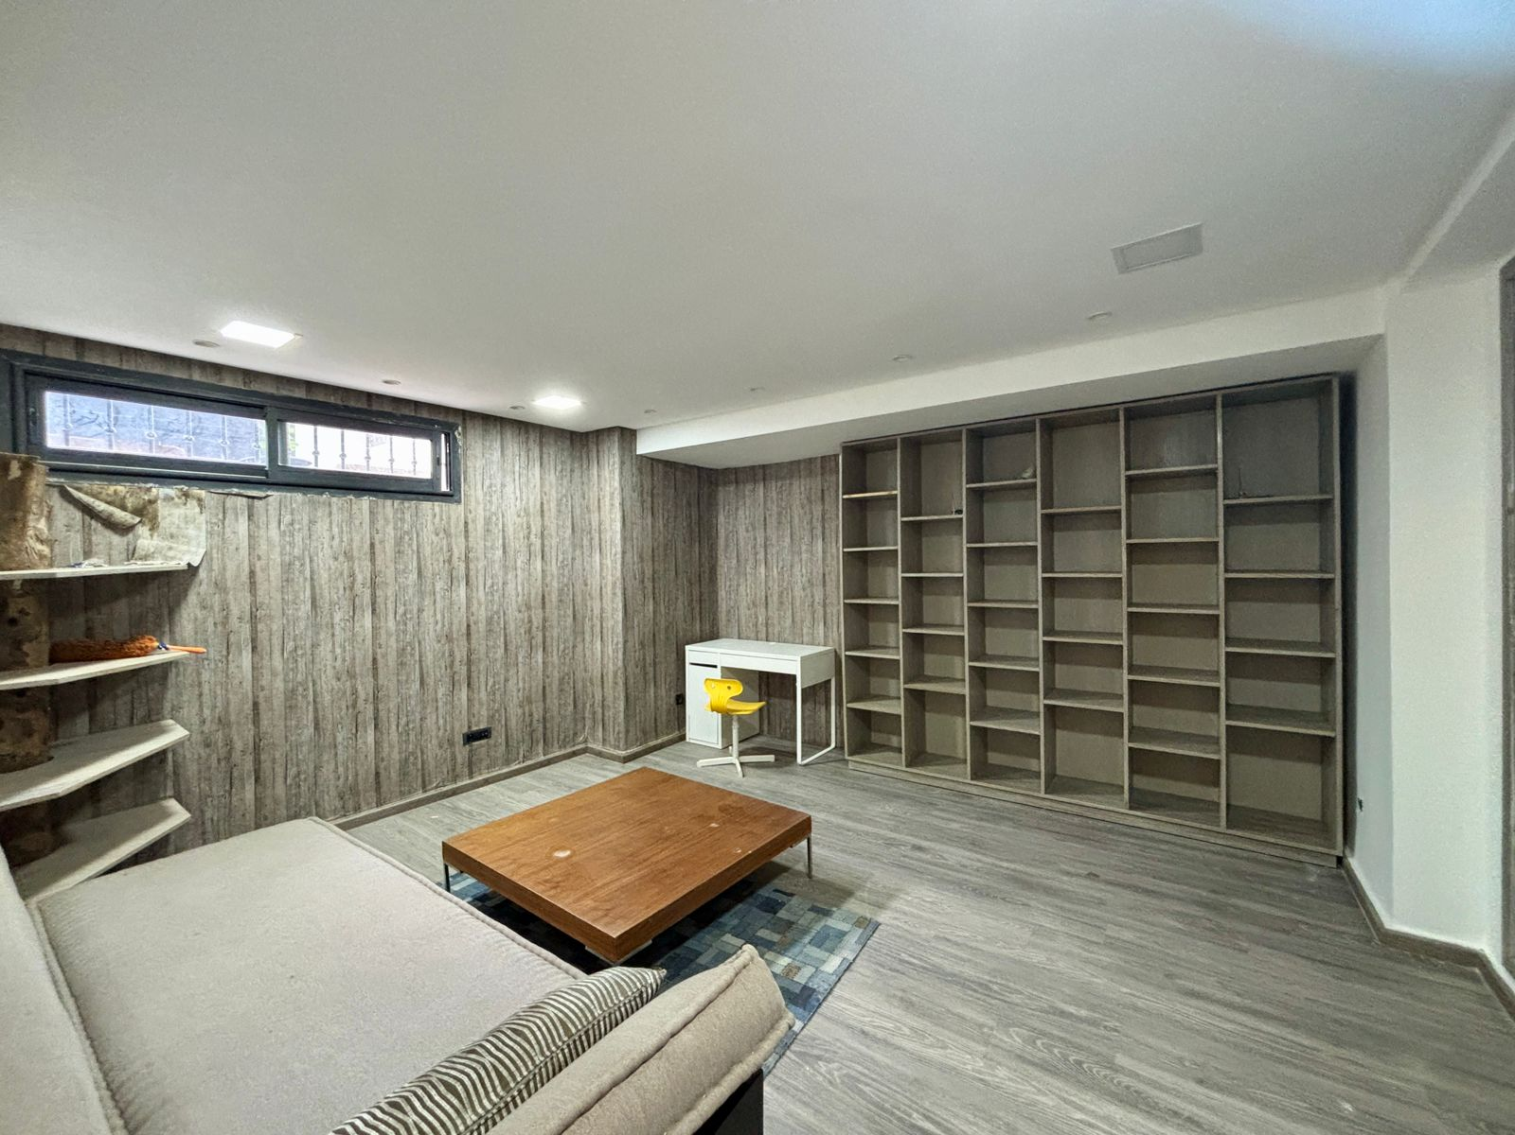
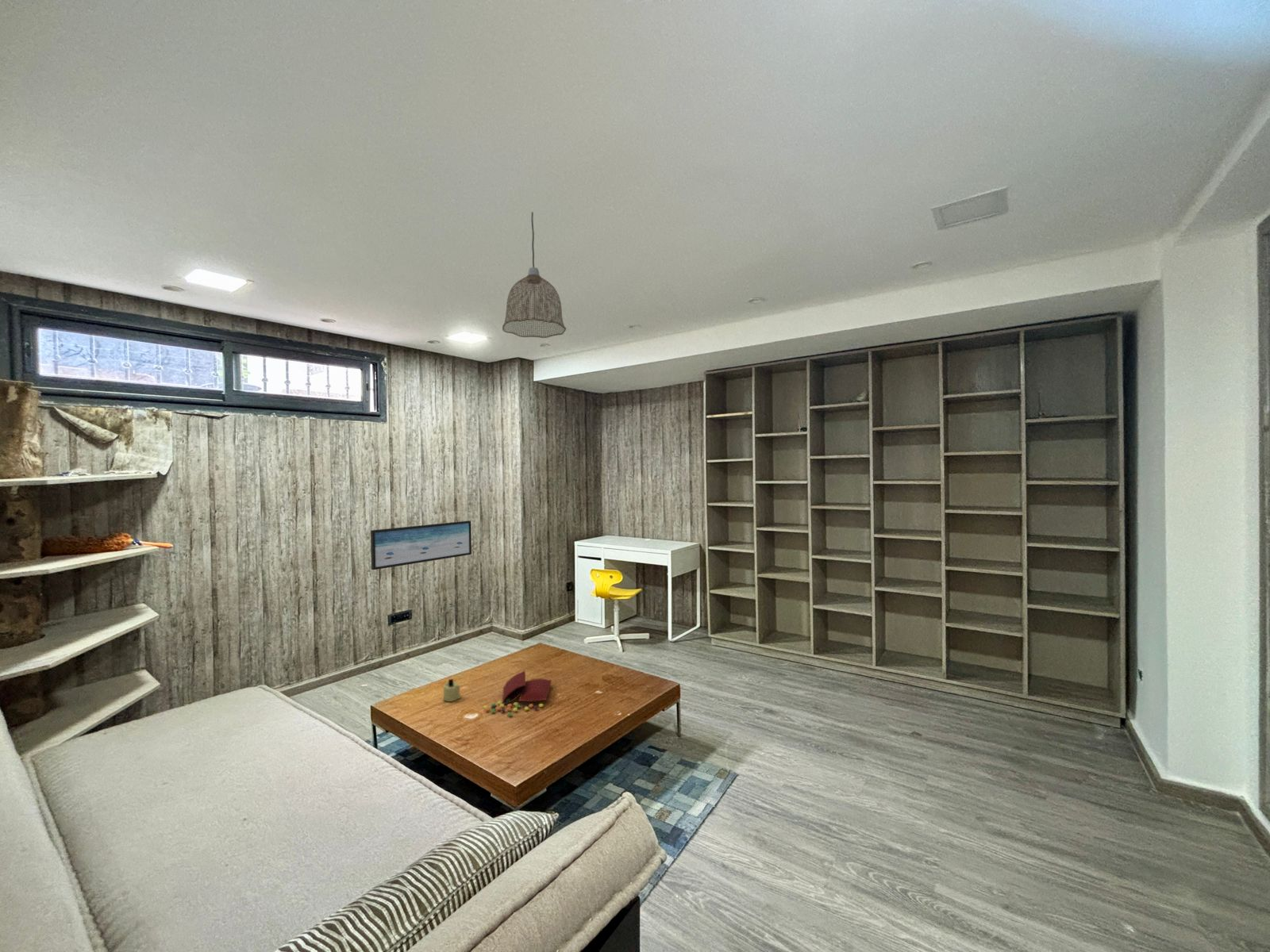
+ wall art (425, 543)
+ pendant lamp (533, 271)
+ candy bag (519, 691)
+ candle (452, 689)
